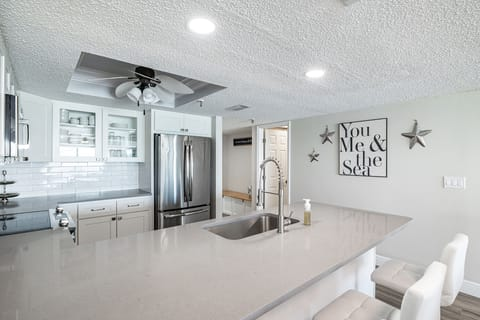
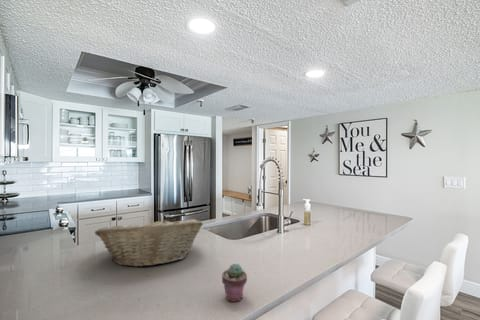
+ fruit basket (152, 235)
+ potted succulent (234, 280)
